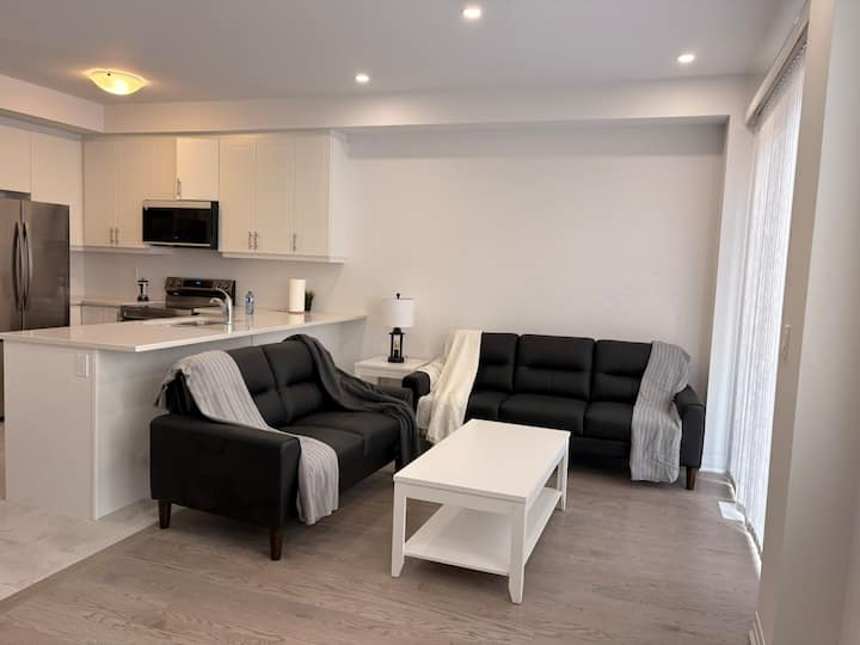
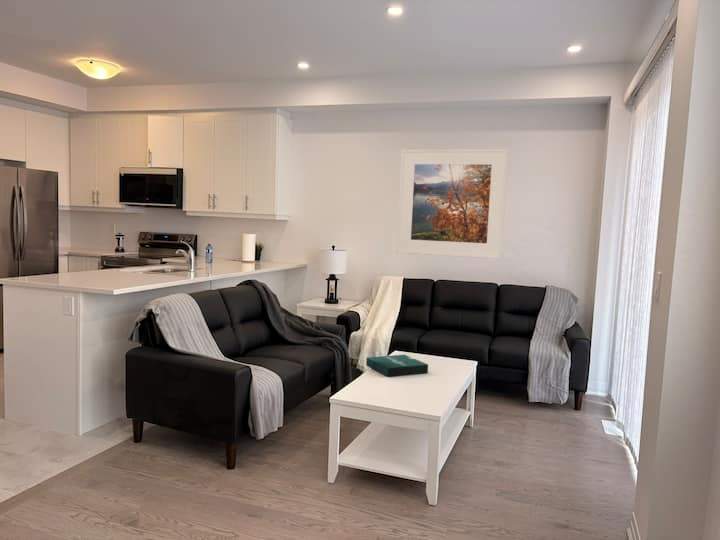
+ pizza box (396, 365)
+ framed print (450, 203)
